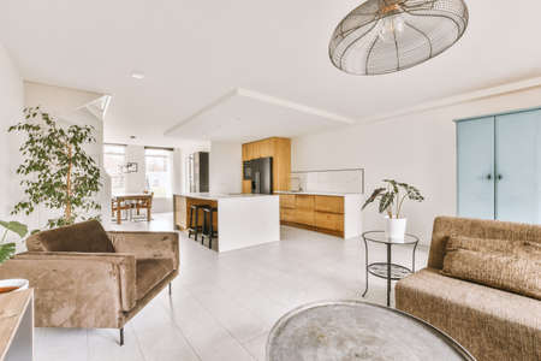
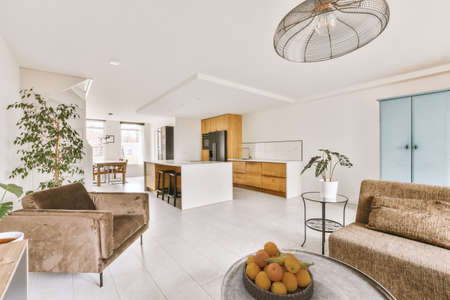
+ fruit bowl (276, 266)
